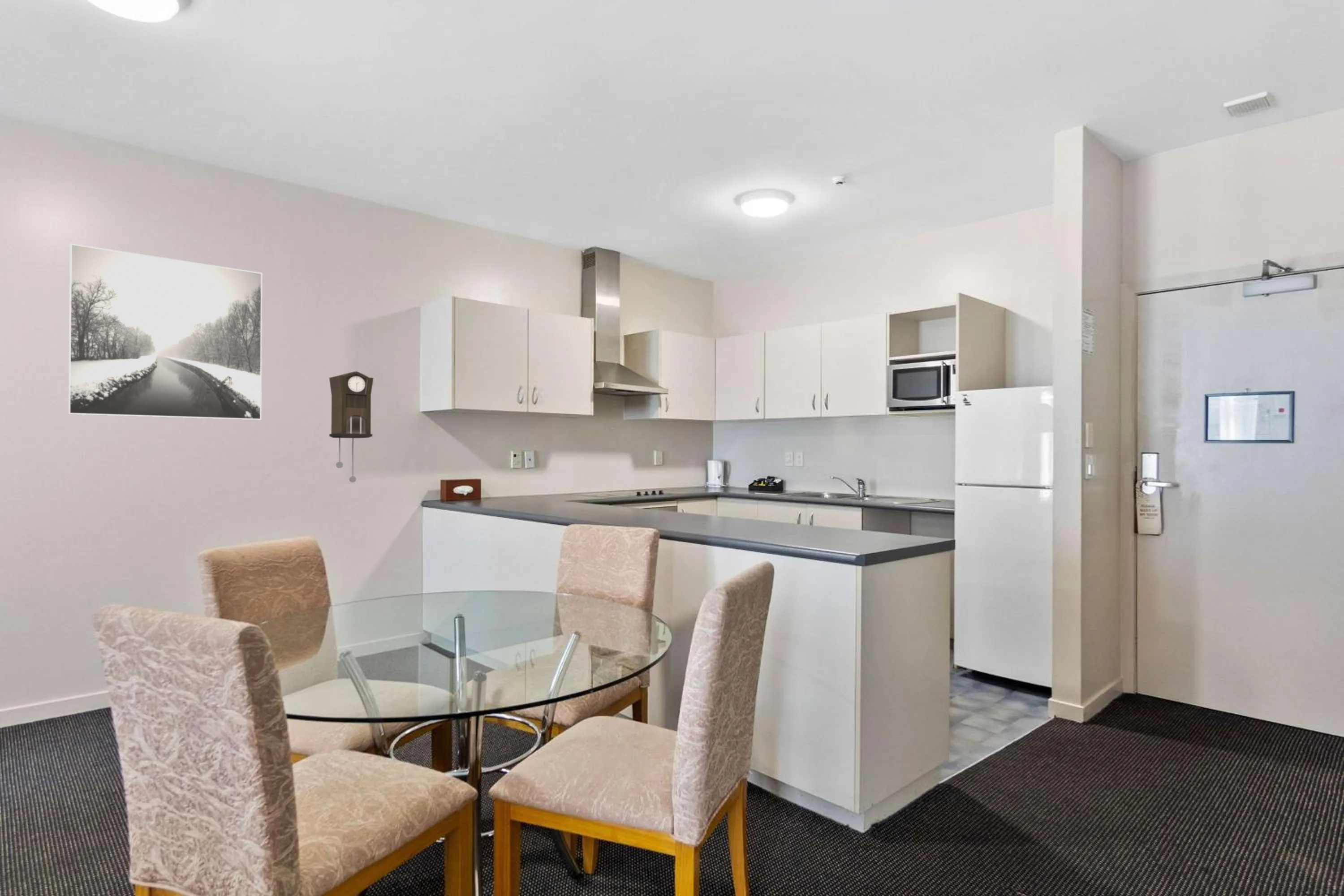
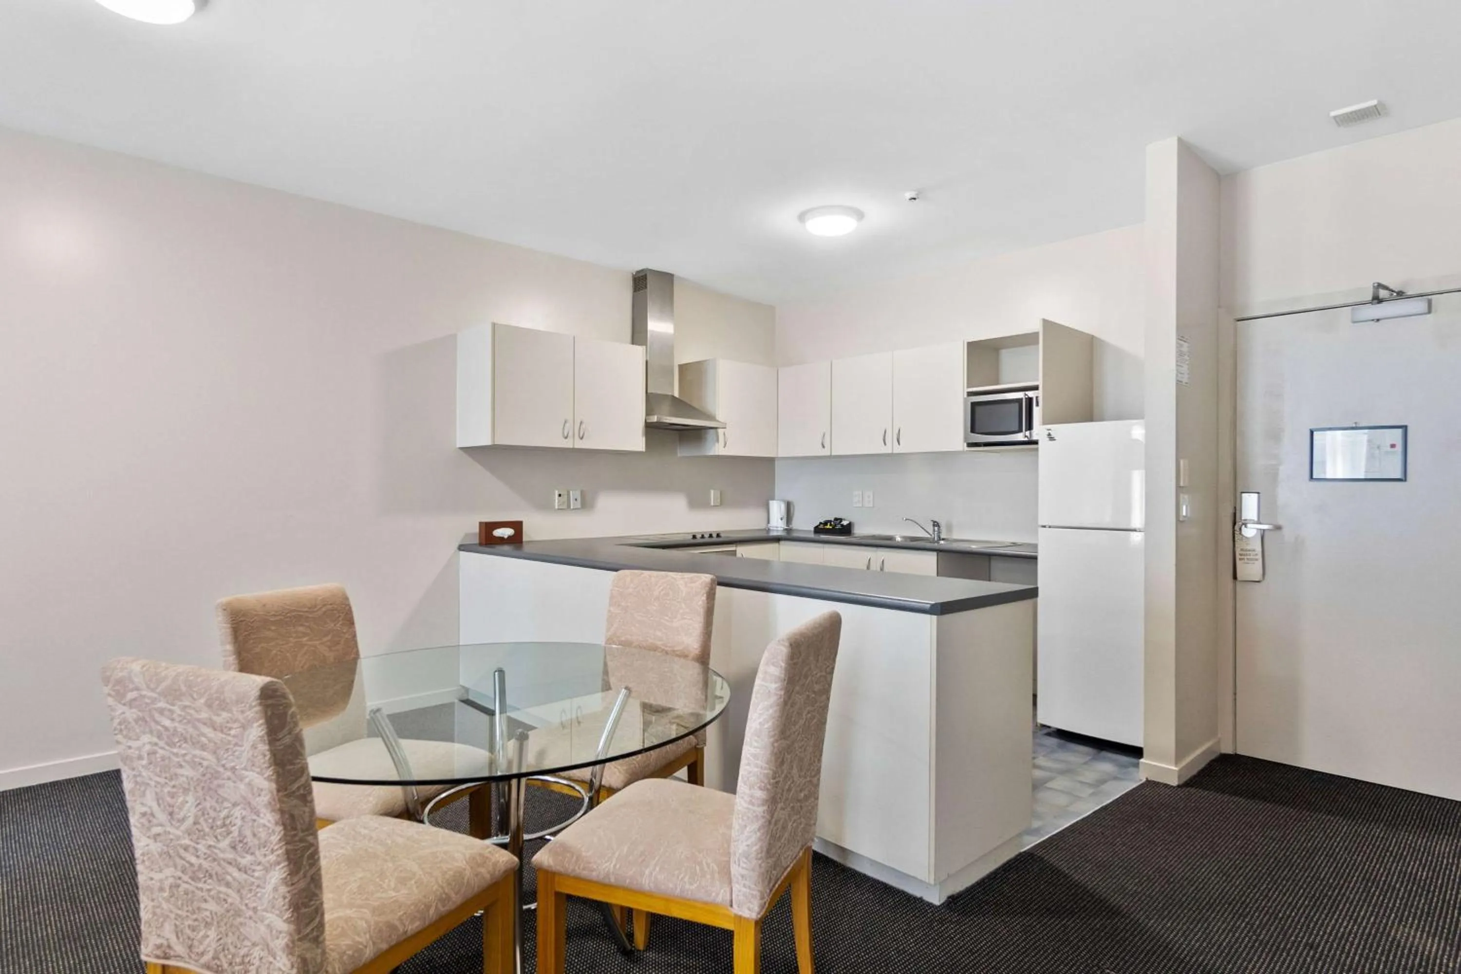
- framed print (172, 338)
- pendulum clock (351, 427)
